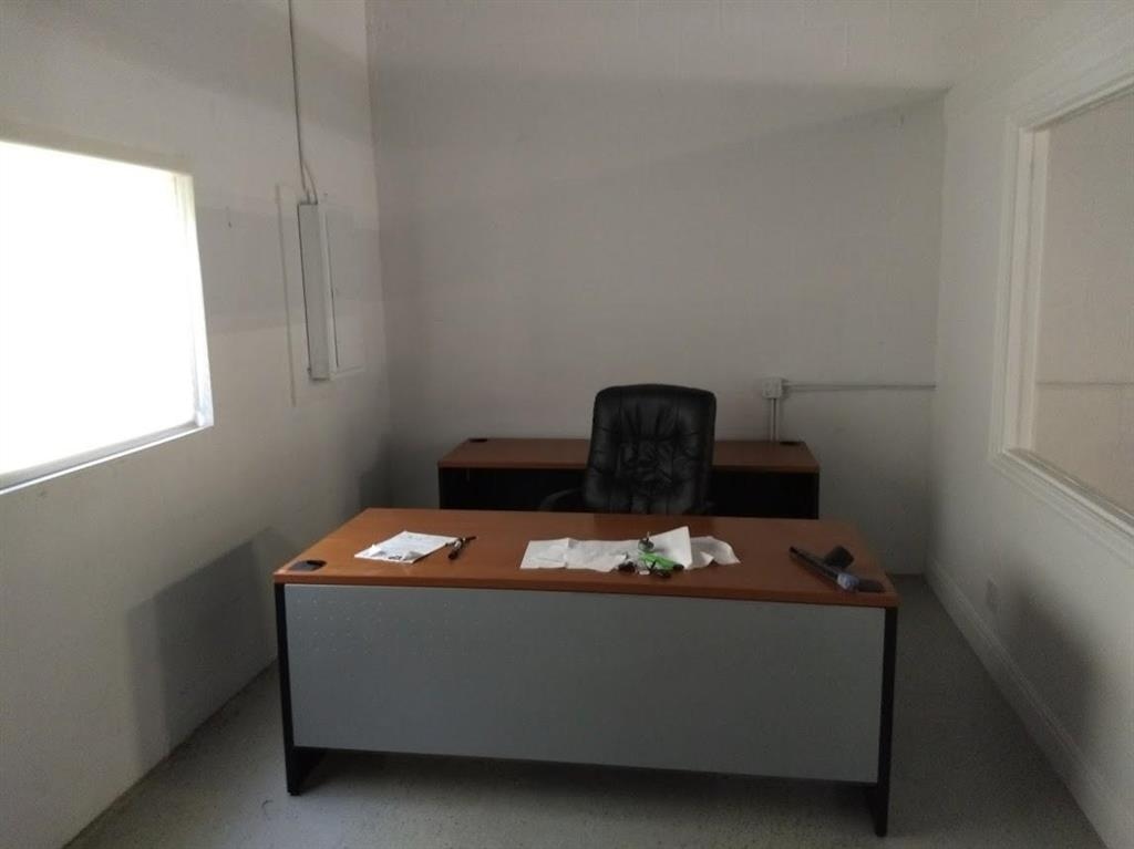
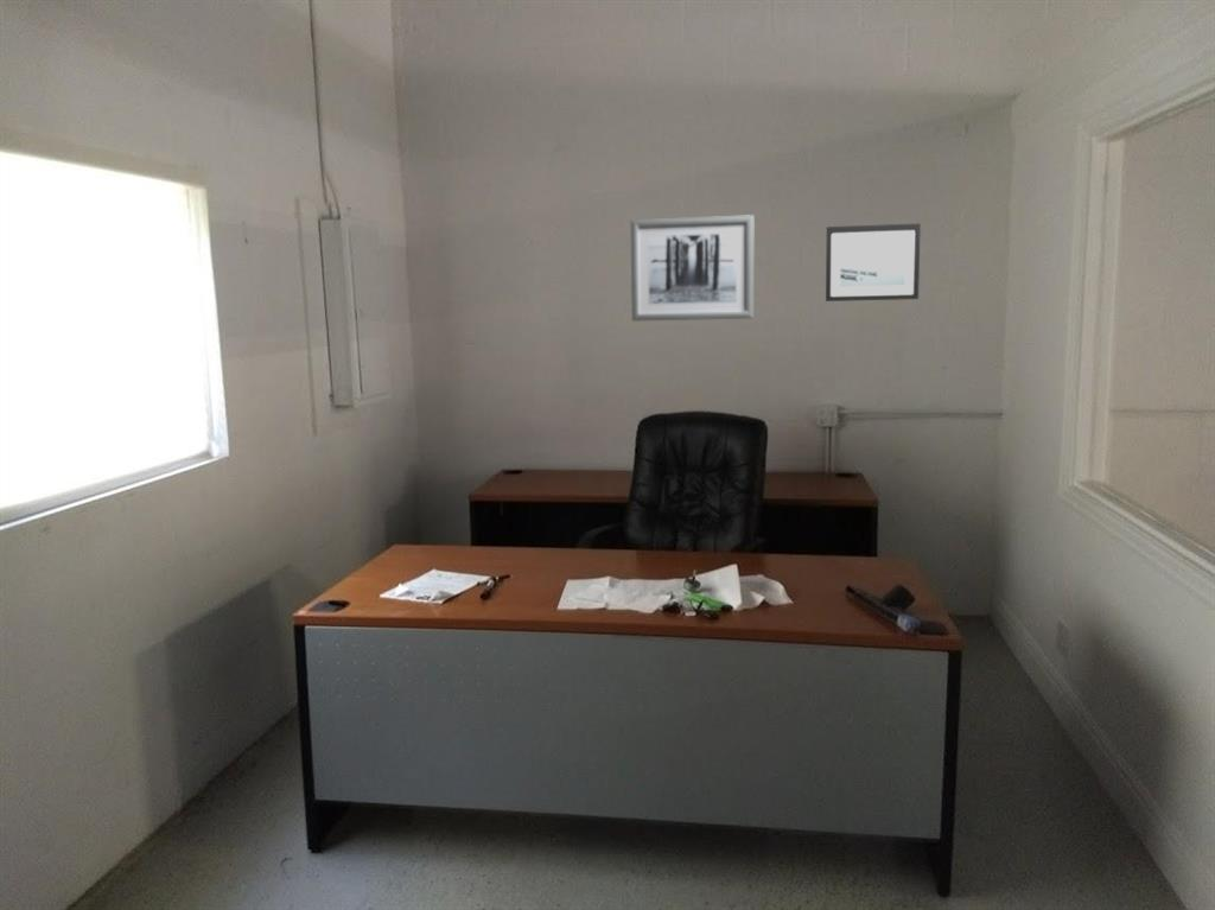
+ wall art (872, 262)
+ wall art (692, 268)
